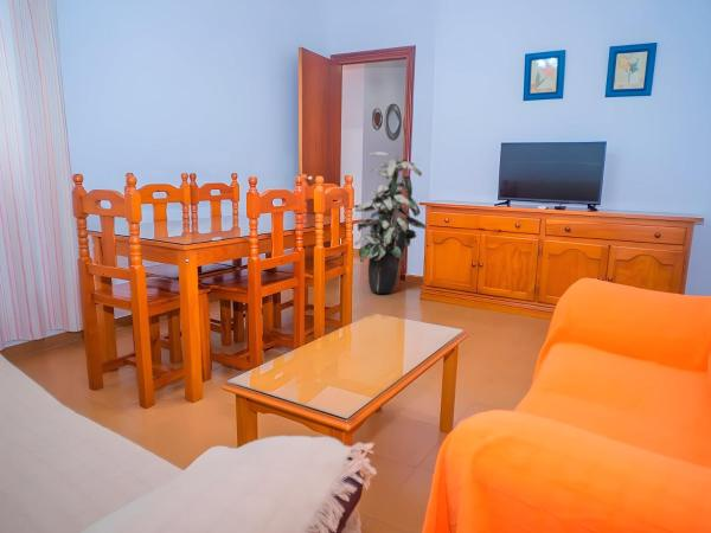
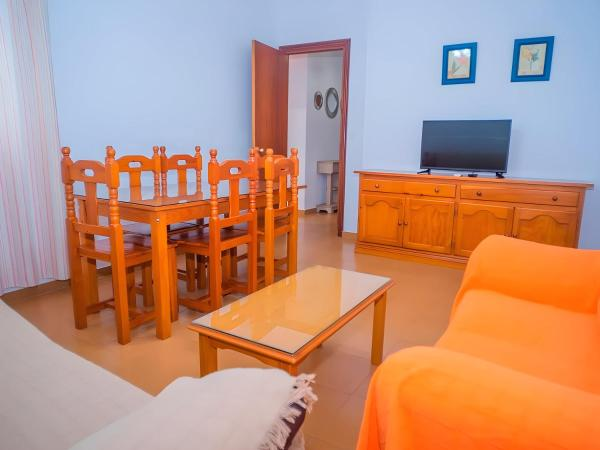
- indoor plant (385, 223)
